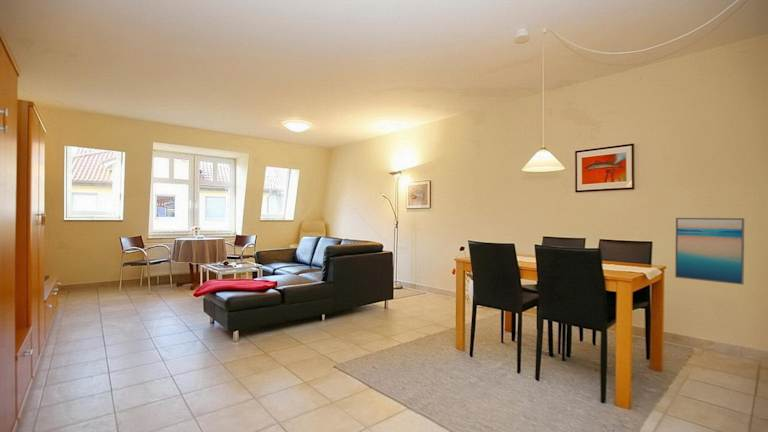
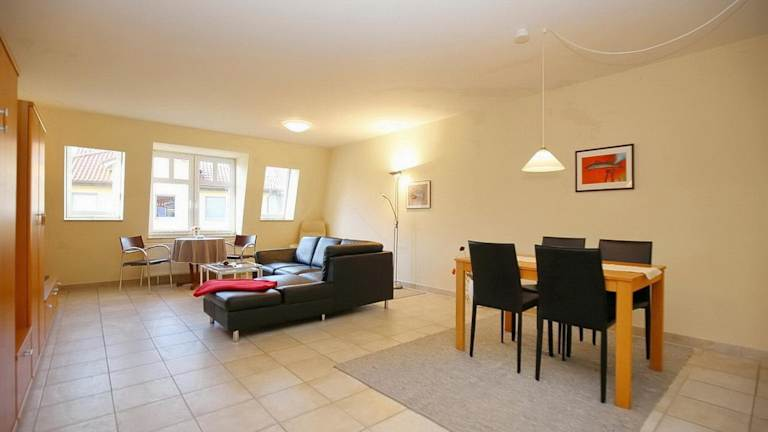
- wall art (708, 249)
